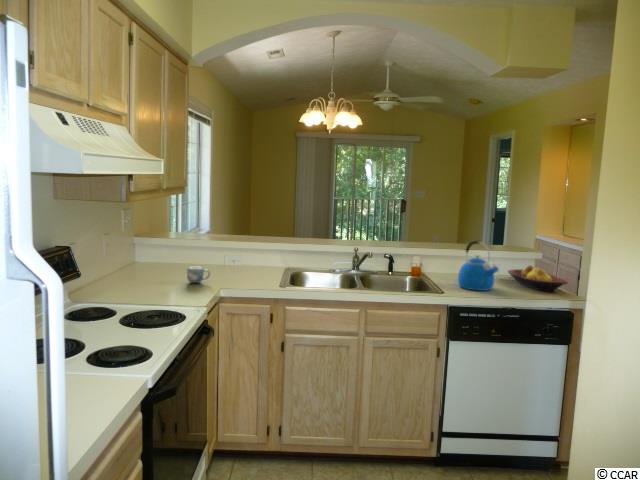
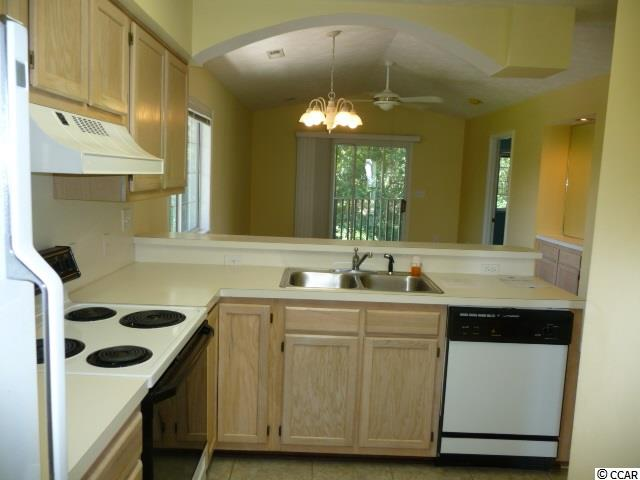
- mug (198, 275)
- fruit bowl (536, 276)
- kettle (480, 264)
